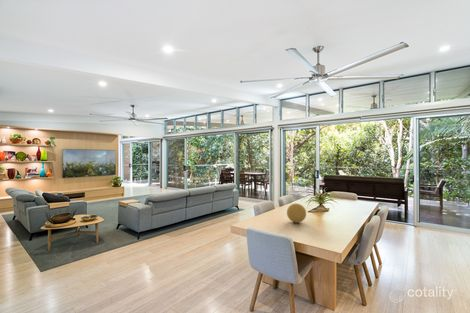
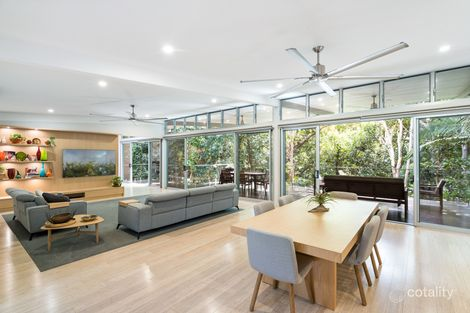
- decorative ball (296, 212)
